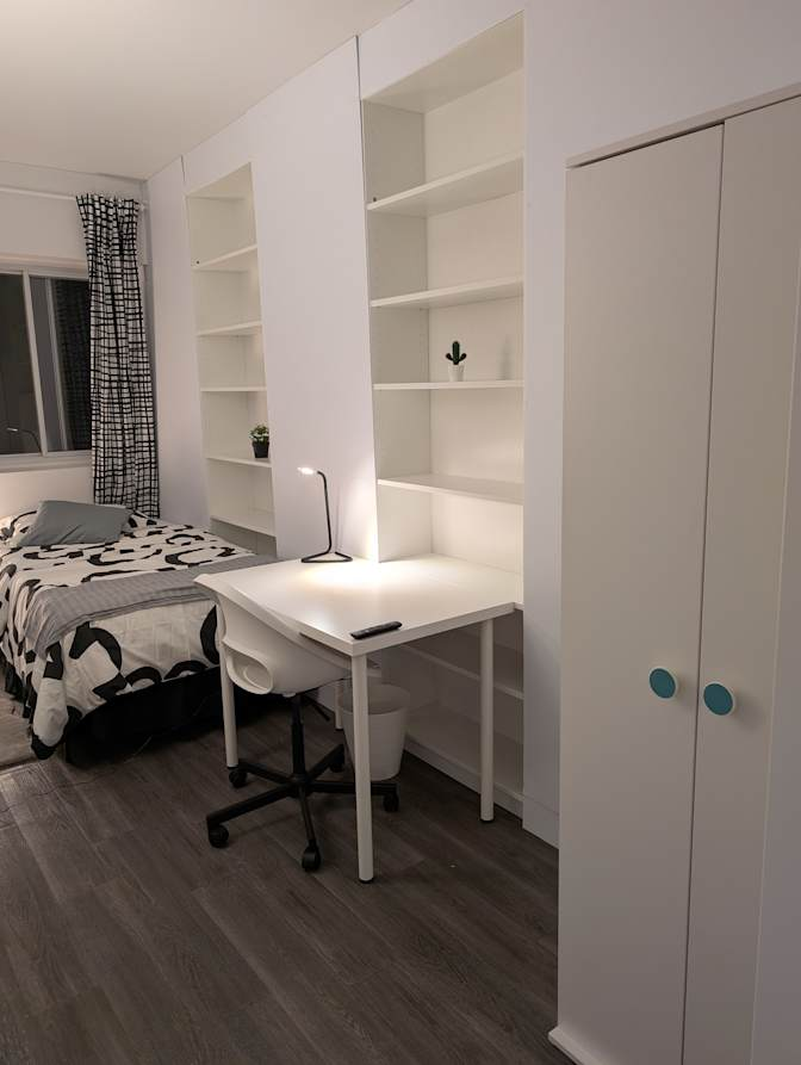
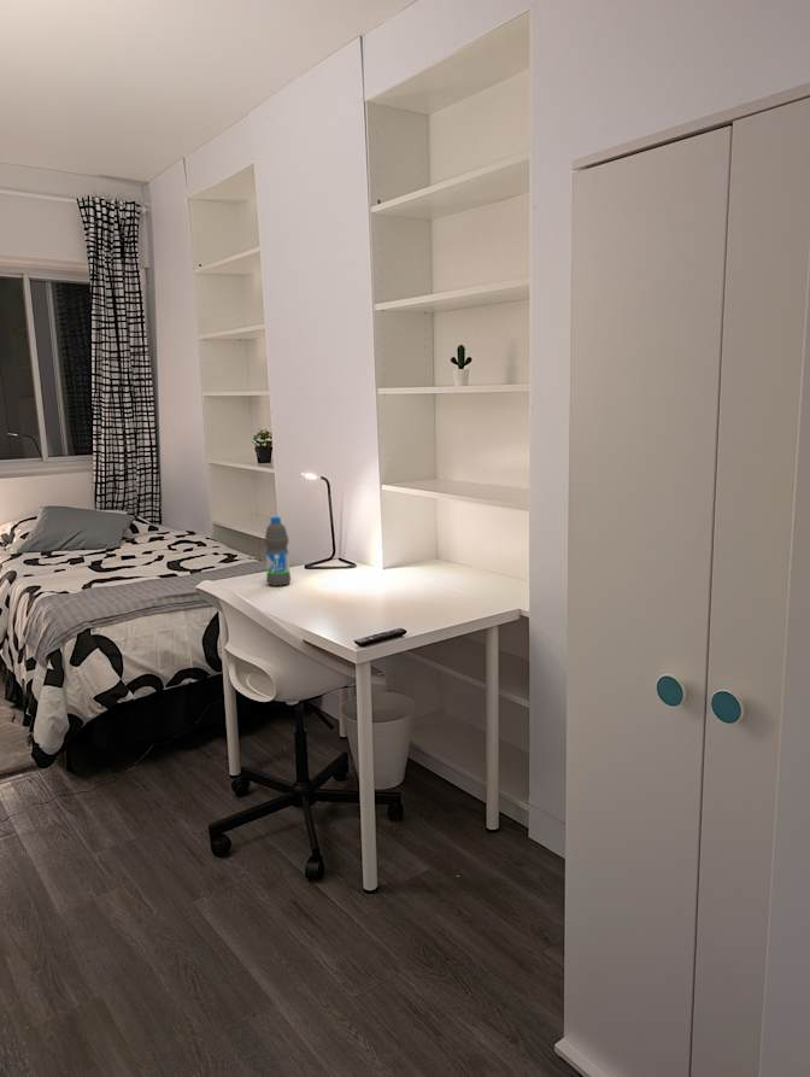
+ water bottle (277, 550)
